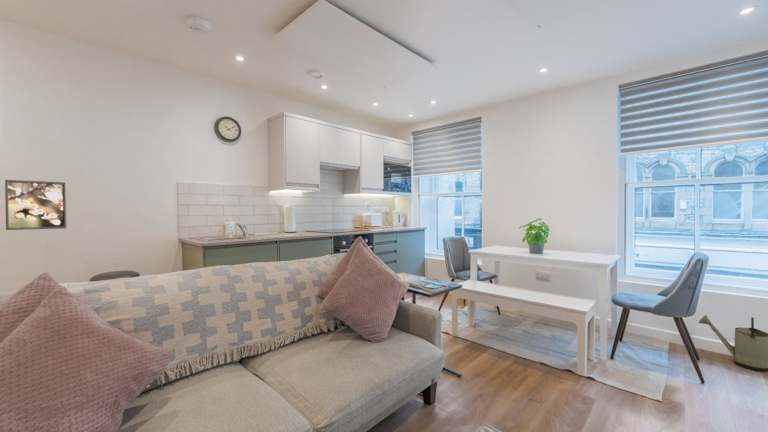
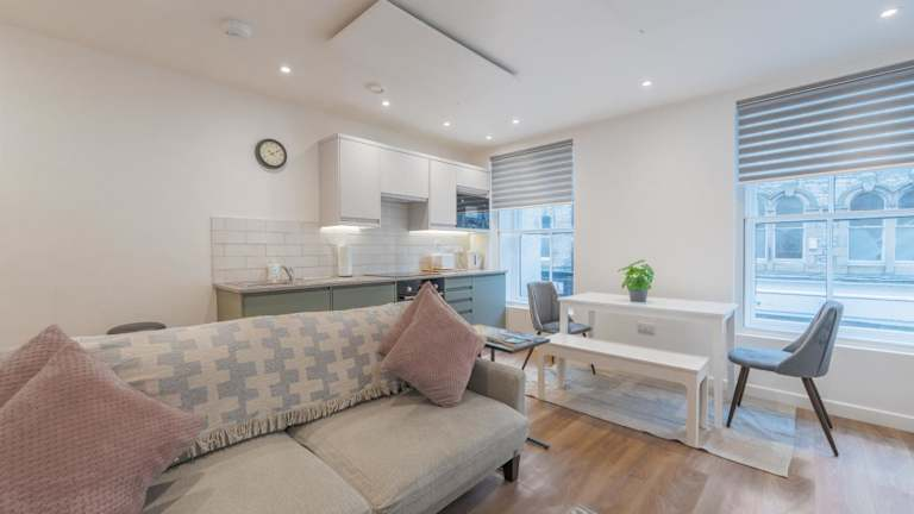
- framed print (37, 205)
- watering can (736, 339)
